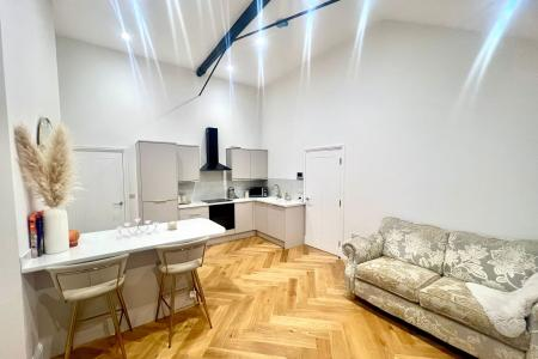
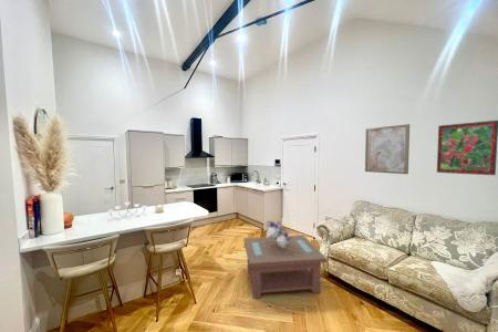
+ coffee table (280, 263)
+ wall art (385, 149)
+ bouquet (274, 235)
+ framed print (465, 148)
